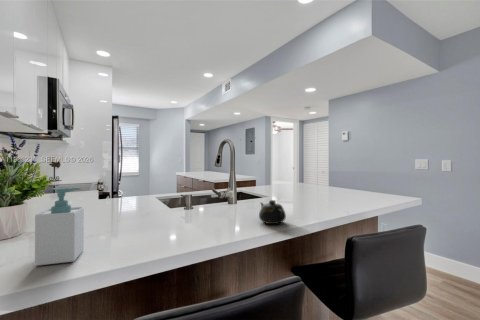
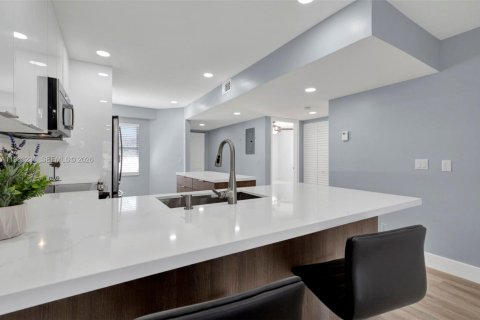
- teapot (271, 210)
- soap bottle (61, 222)
